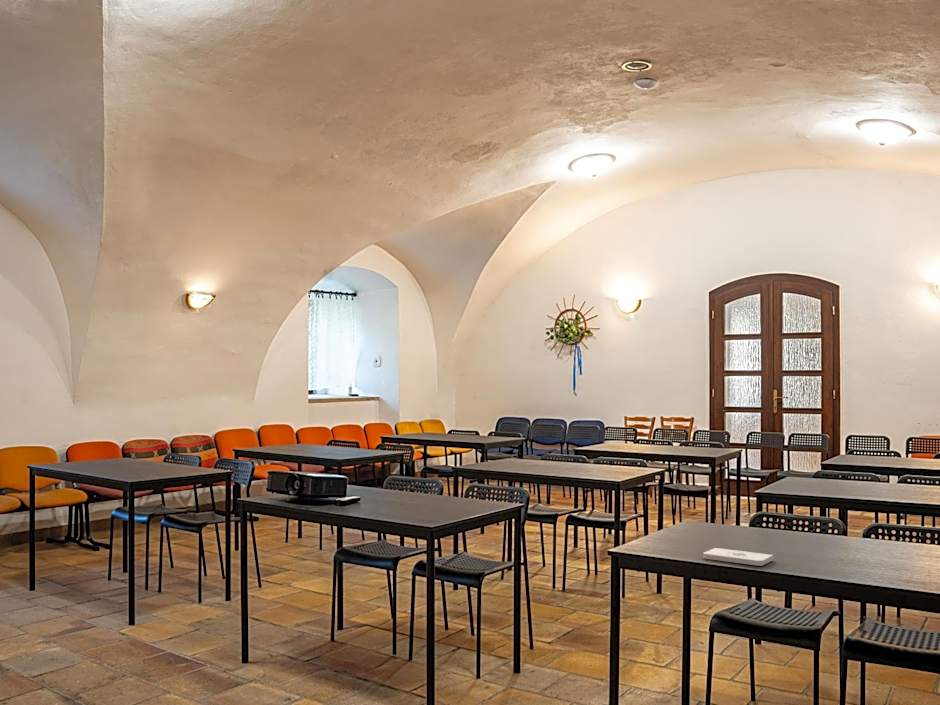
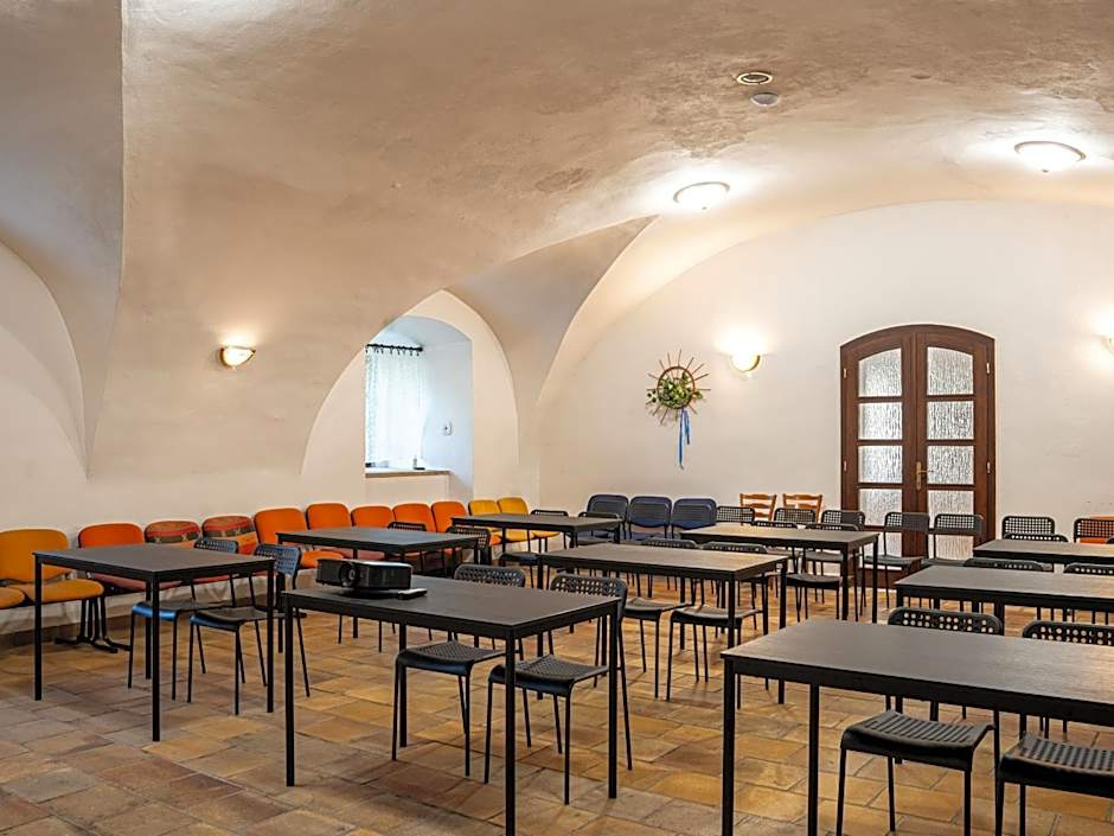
- notepad (737, 556)
